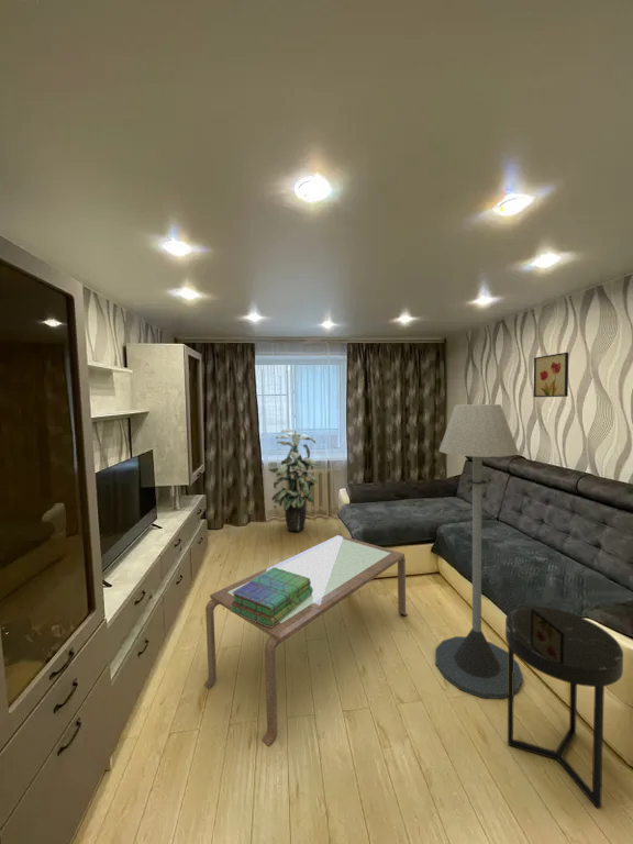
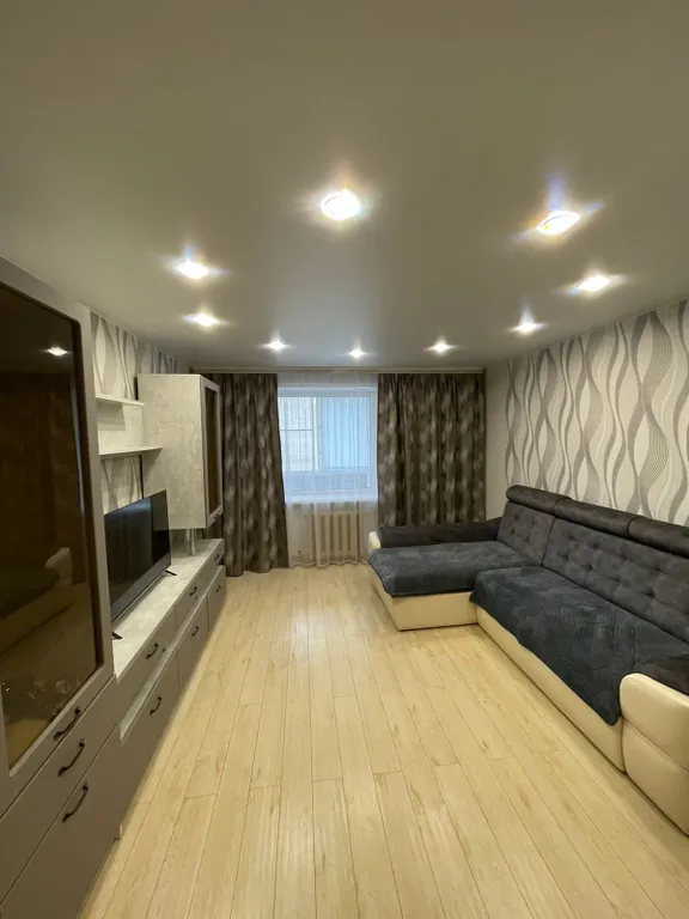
- coffee table (318, 608)
- side table (570, 696)
- stack of books (273, 592)
- floor lamp (477, 537)
- wall art (551, 376)
- indoor plant (292, 478)
